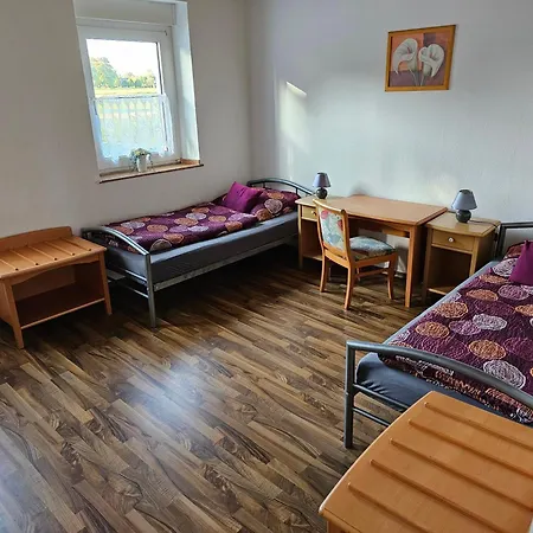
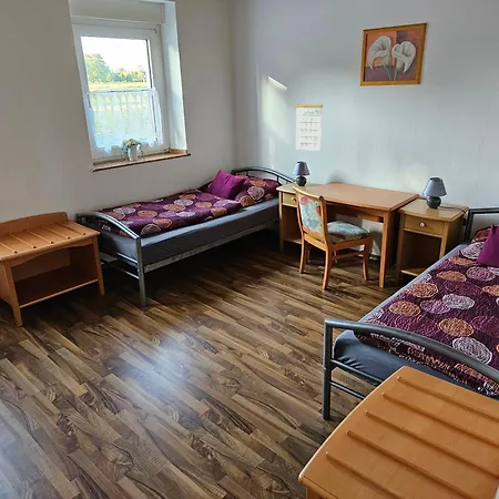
+ calendar (308, 122)
